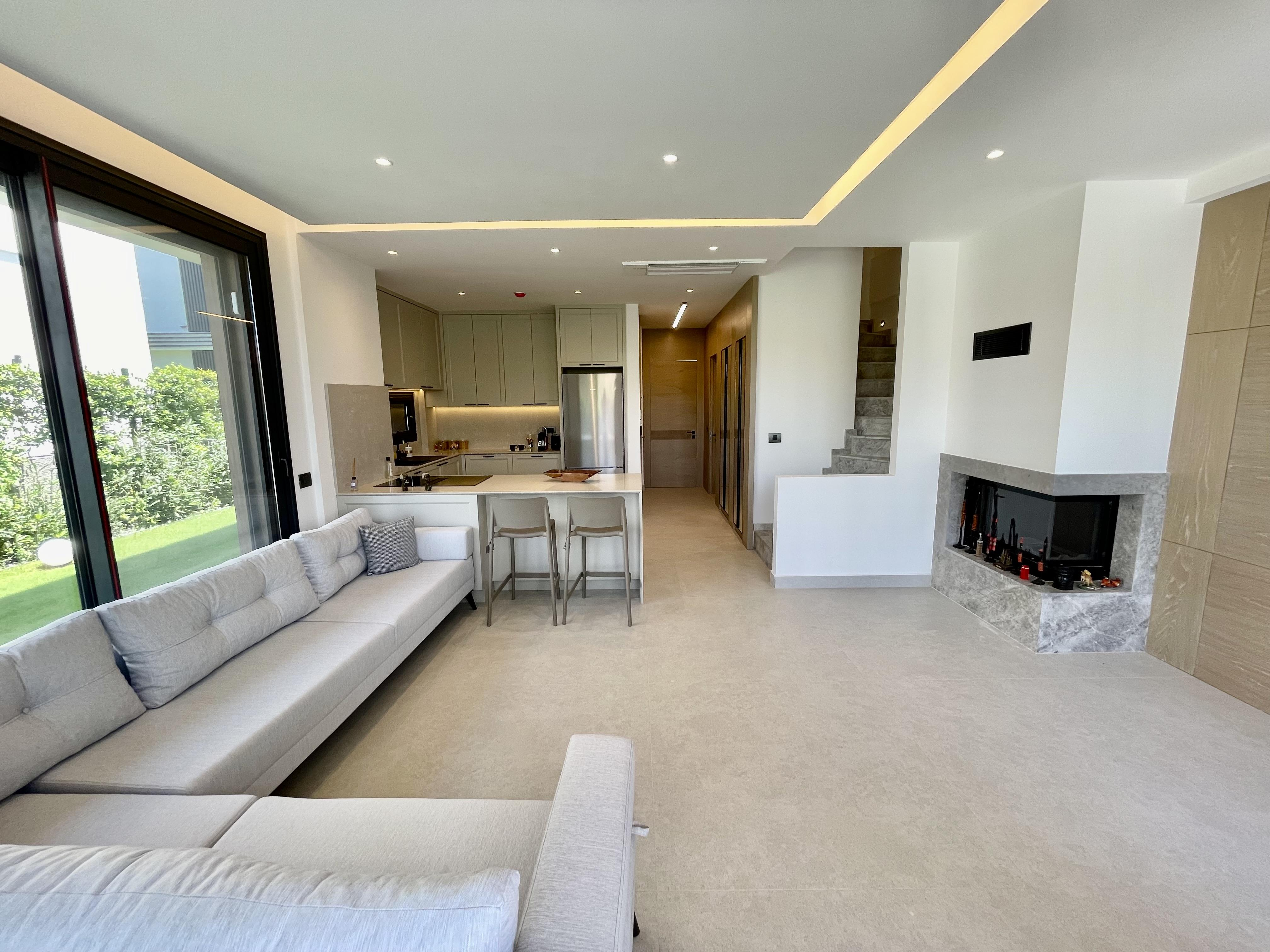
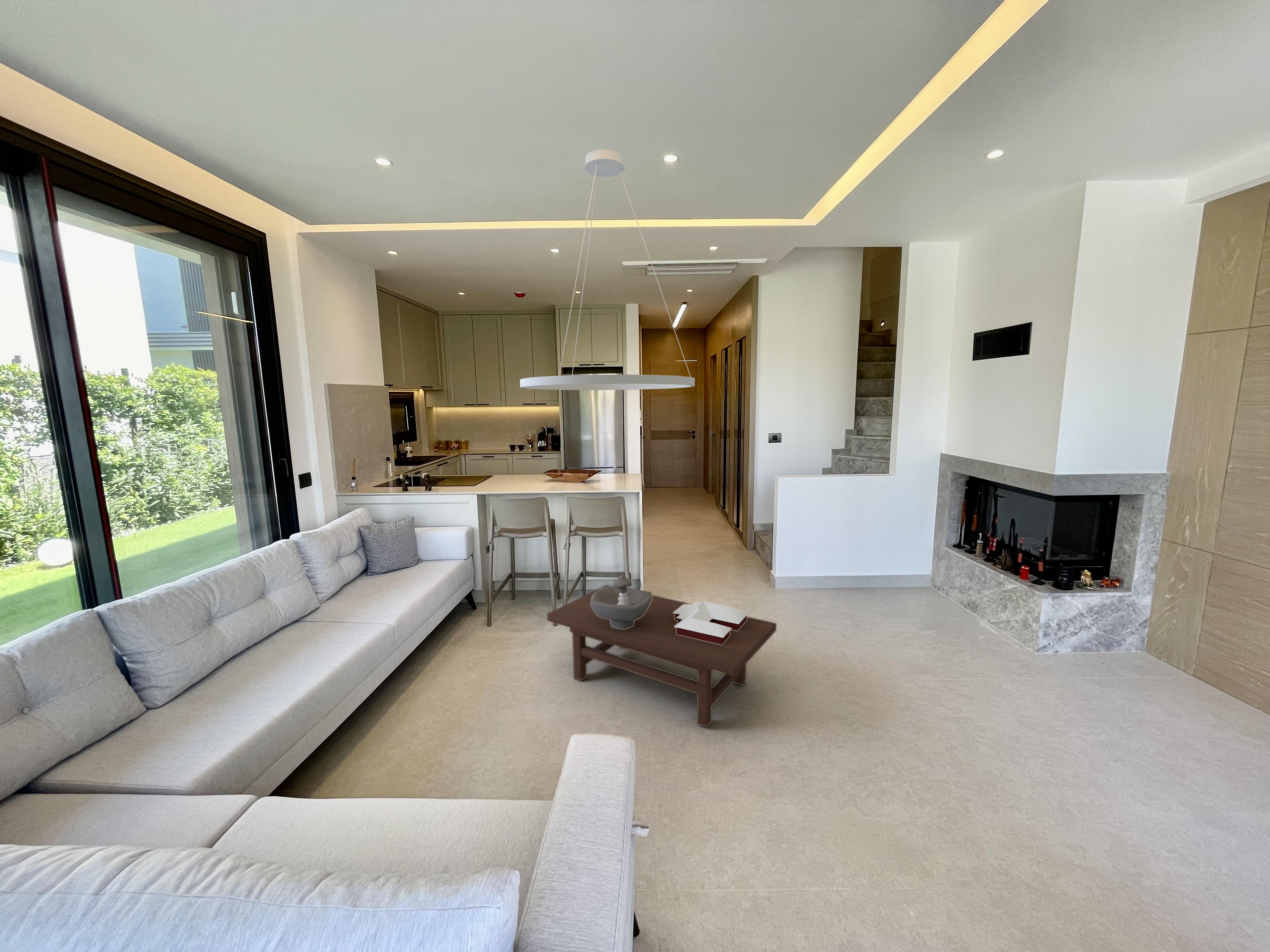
+ pendant light (585, 274)
+ coffee table (659, 649)
+ books (705, 617)
+ decorative bowl (621, 599)
